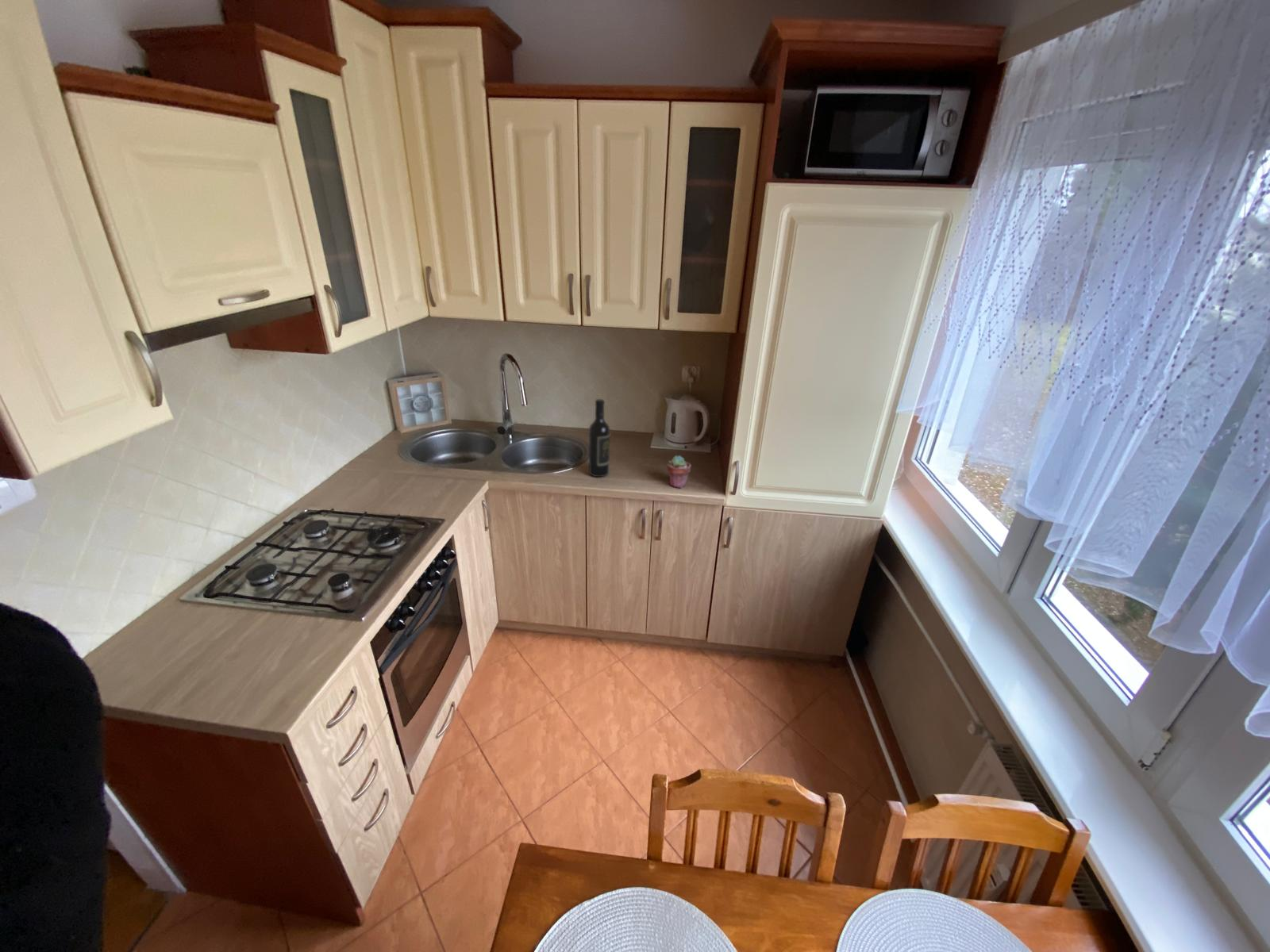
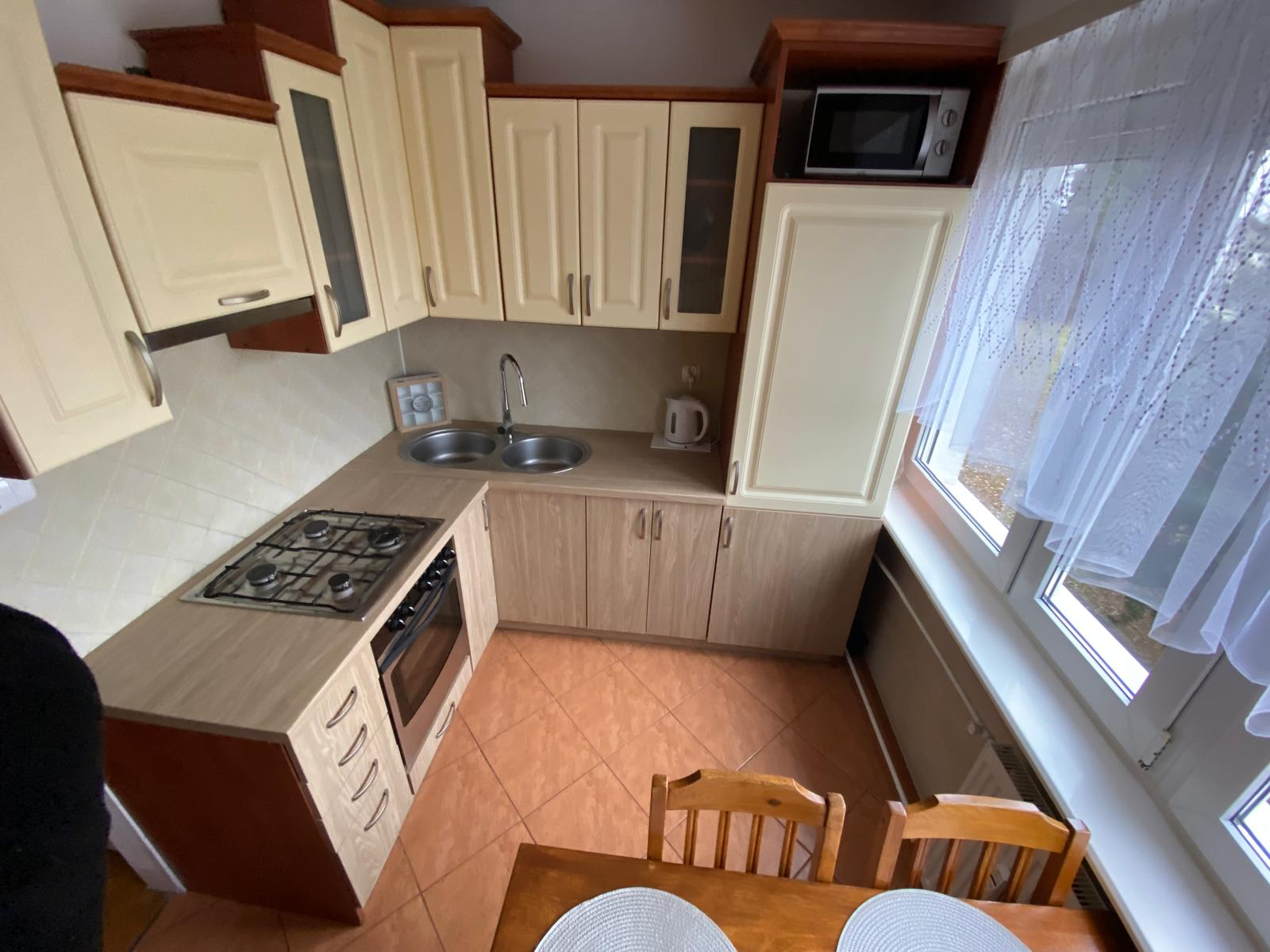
- wine bottle (599, 438)
- potted succulent (679, 470)
